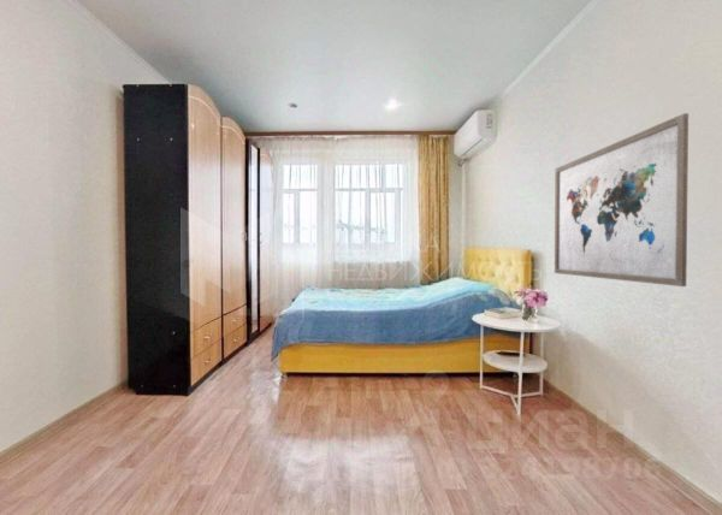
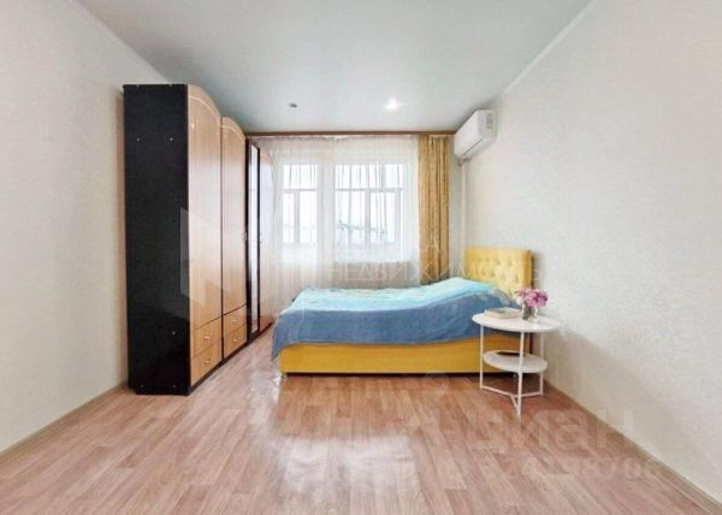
- wall art (604, 213)
